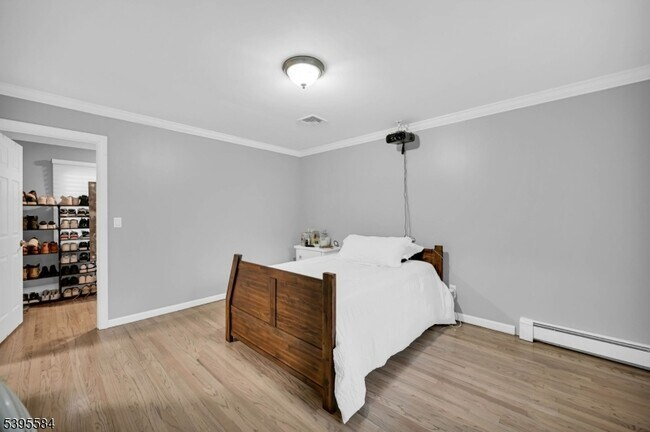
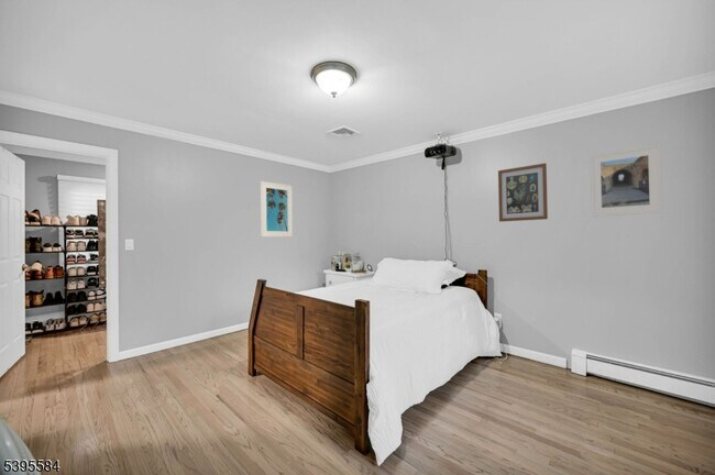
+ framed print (277, 210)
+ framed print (624, 183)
+ wall art (521, 194)
